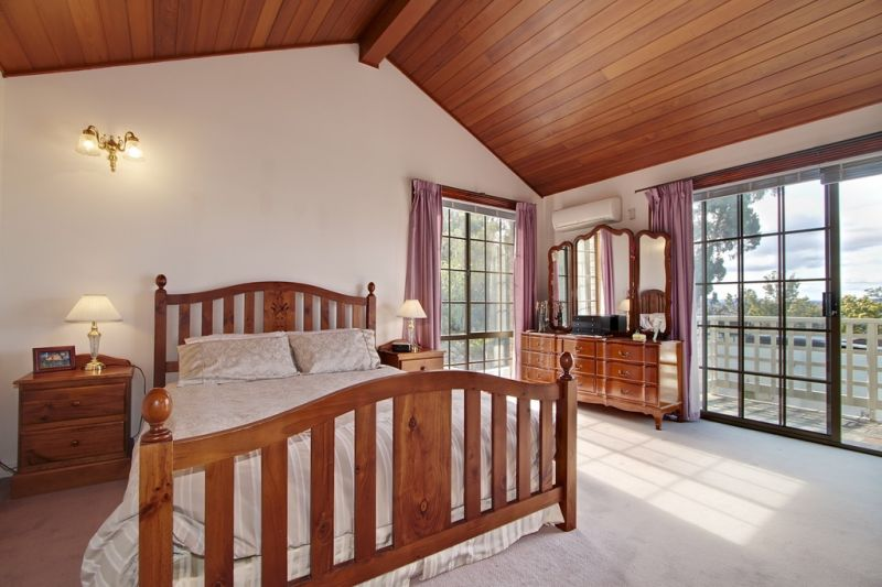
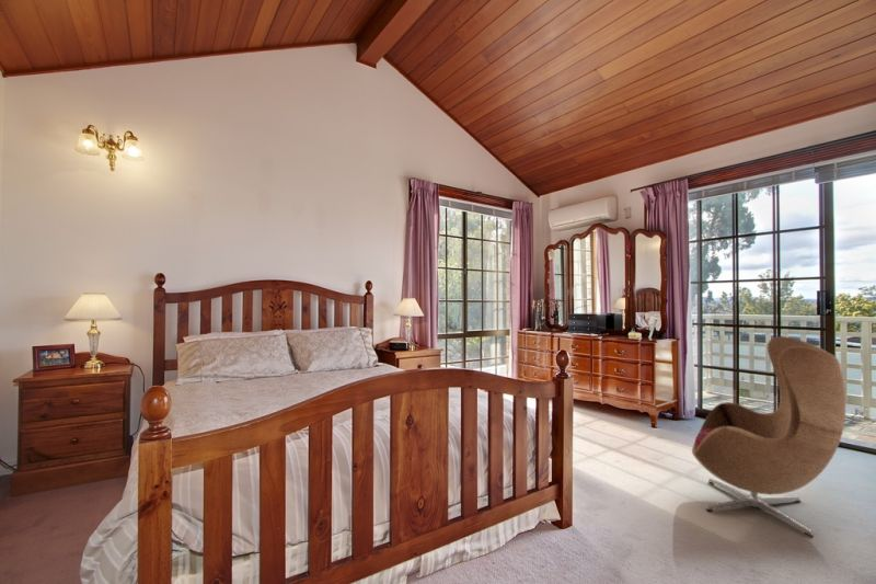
+ armchair (761, 423)
